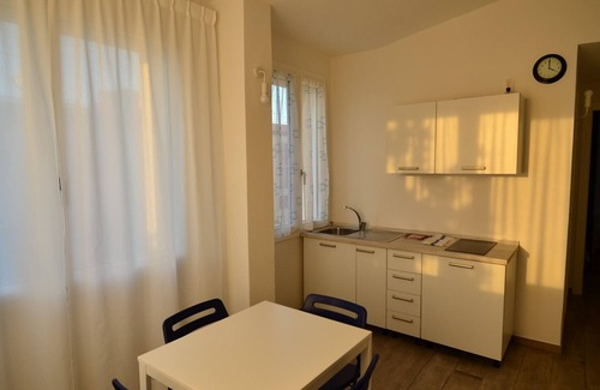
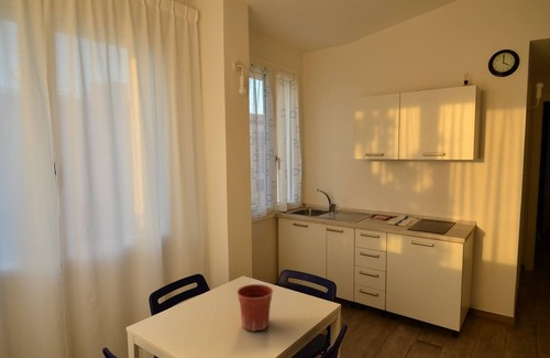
+ flower pot (255, 307)
